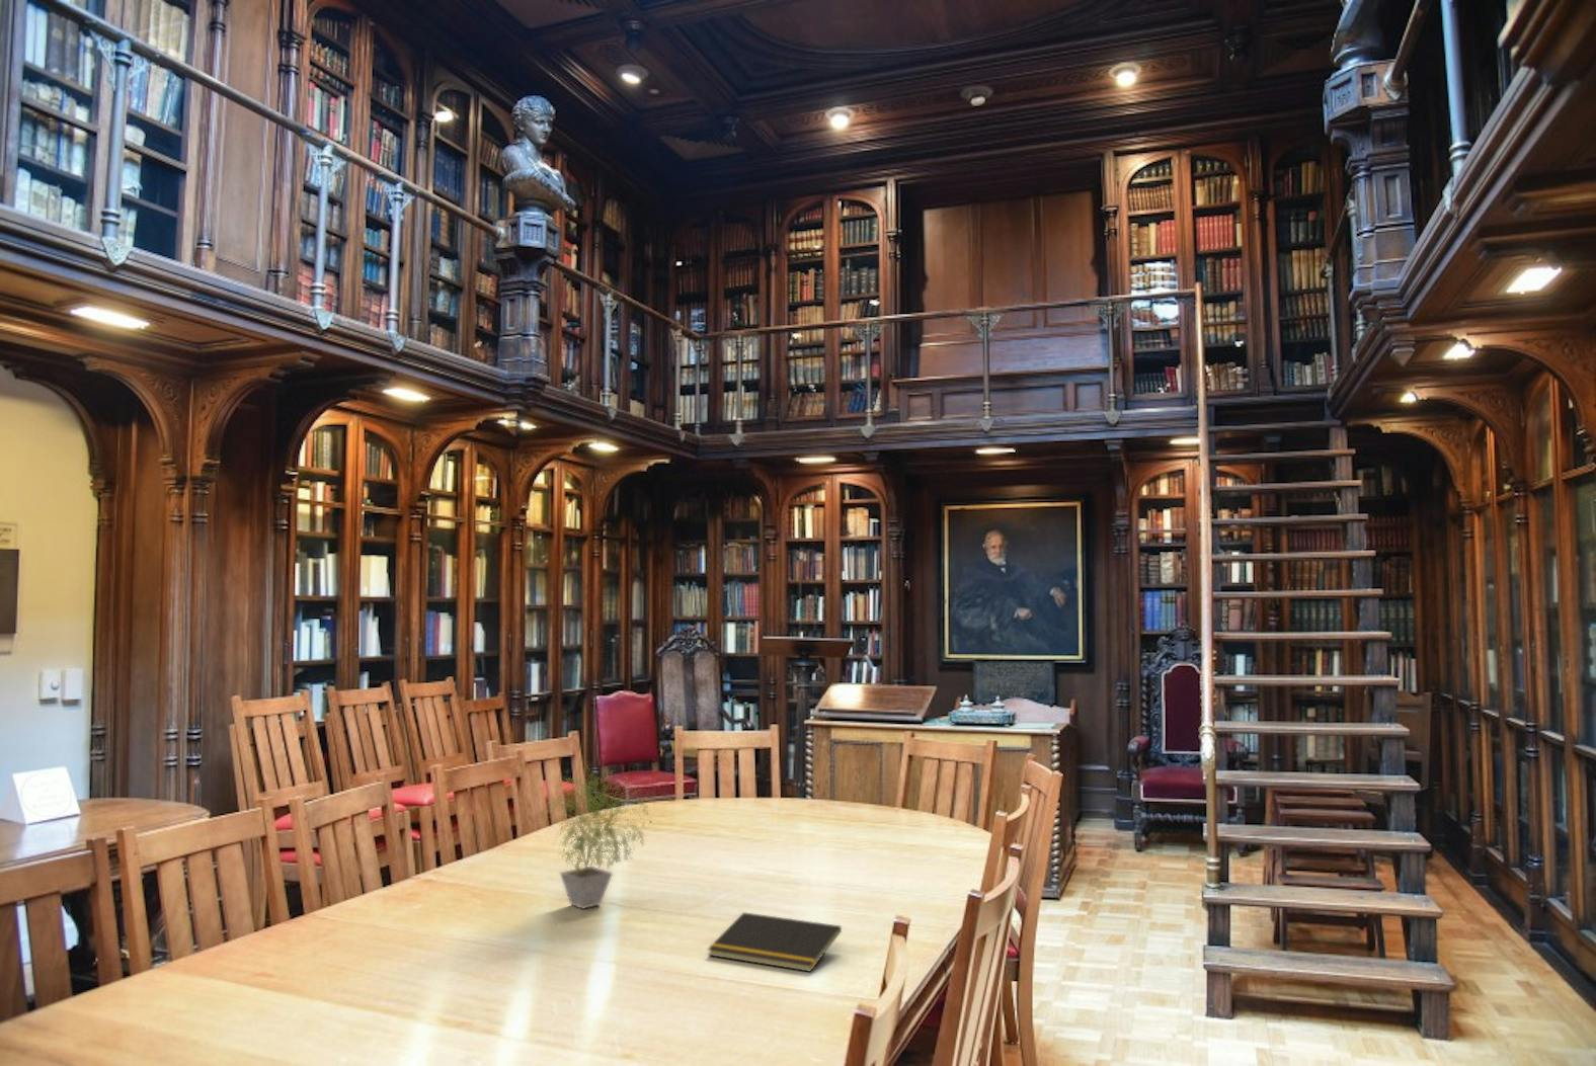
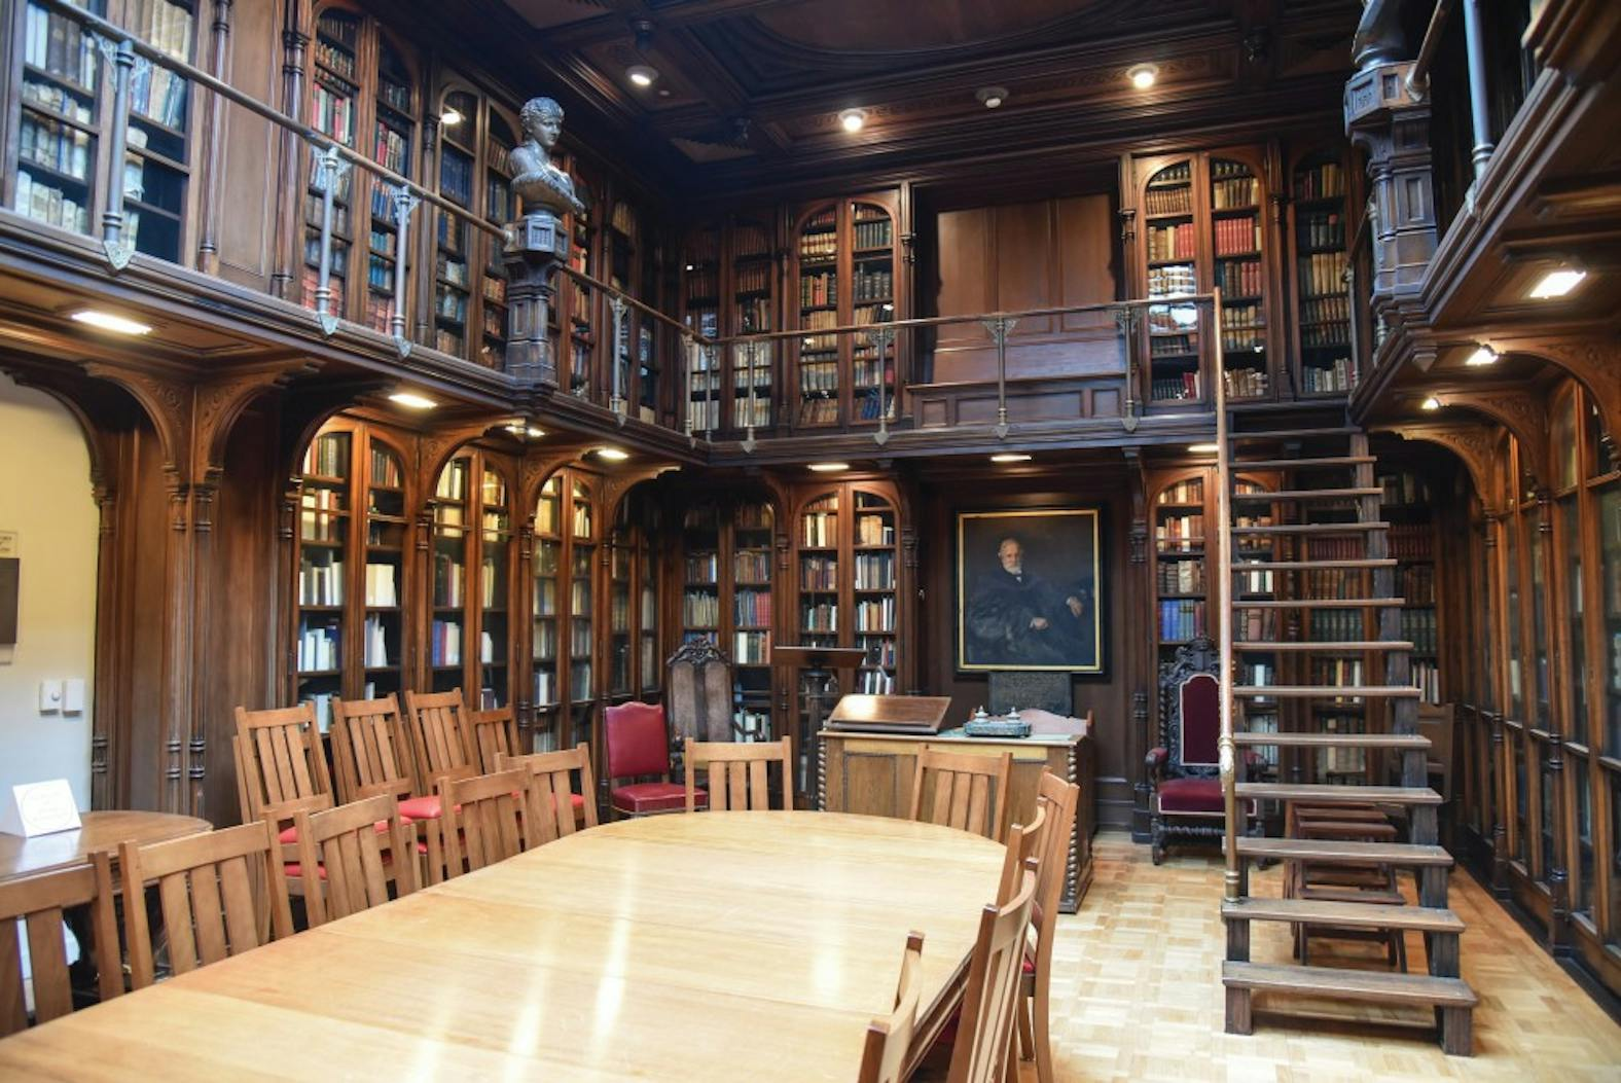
- potted plant (597, 830)
- notepad (775, 940)
